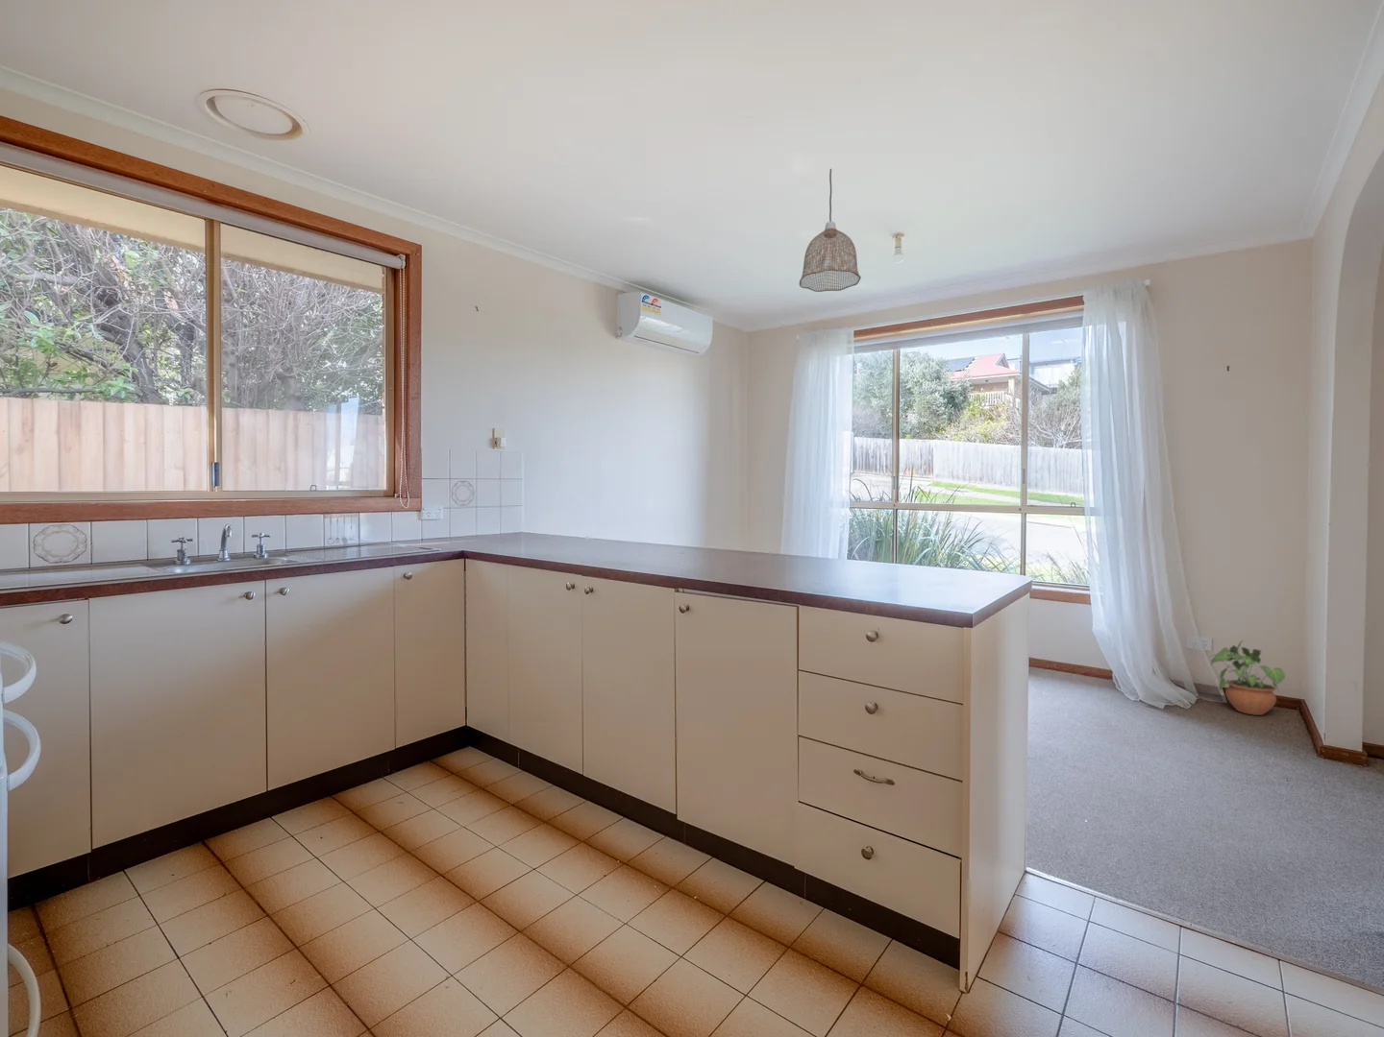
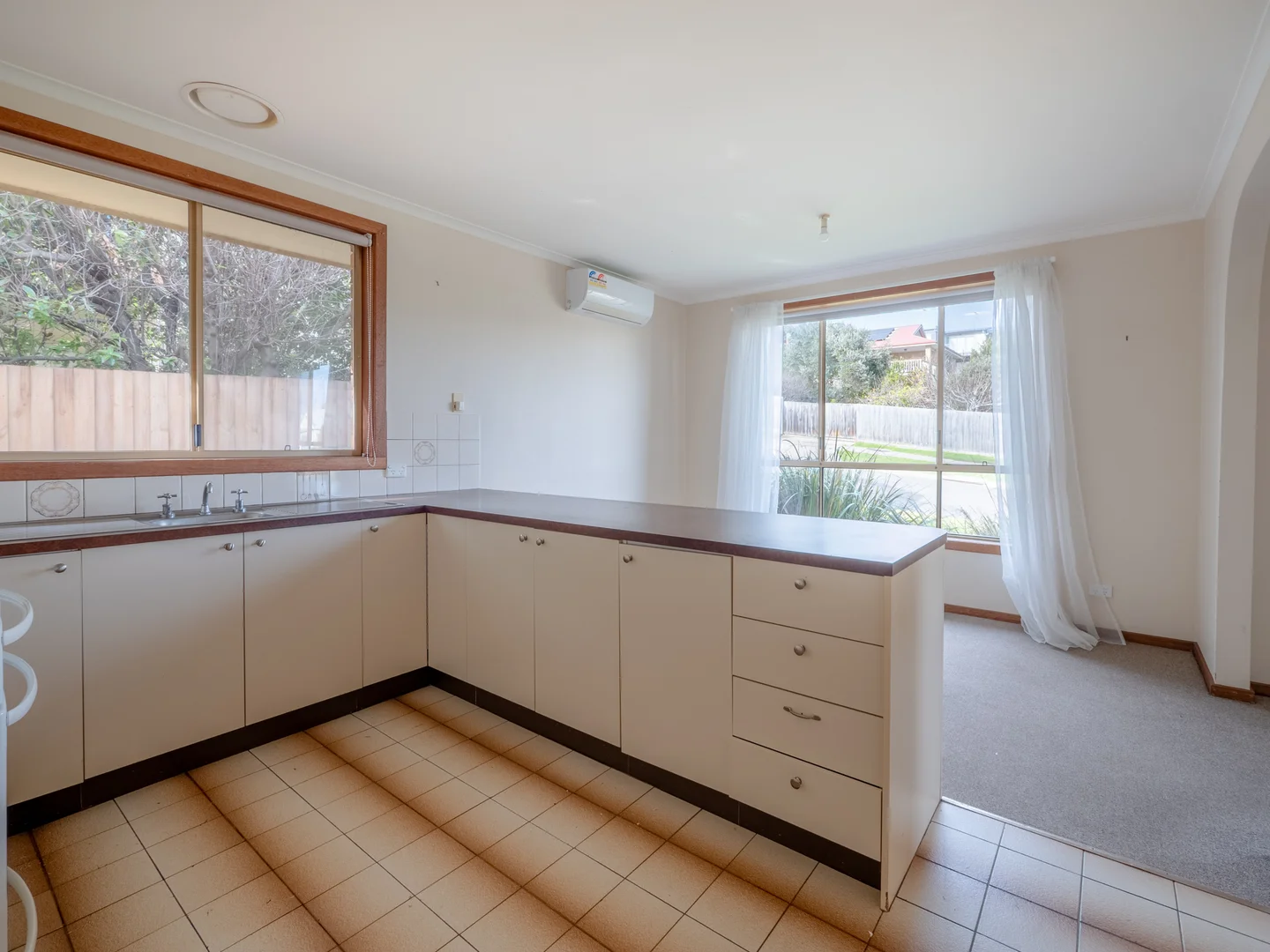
- potted plant (1246, 675)
- pendant lamp (829, 225)
